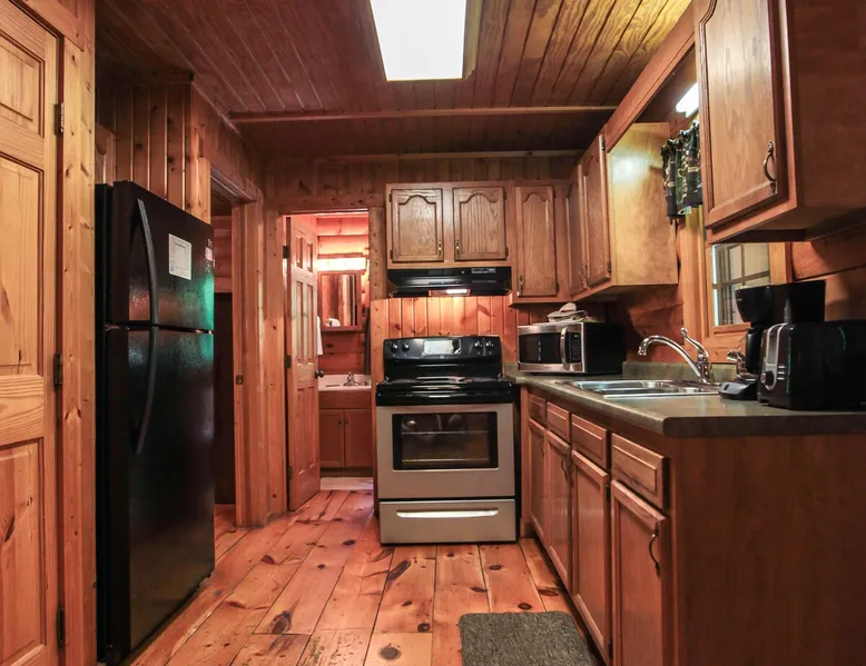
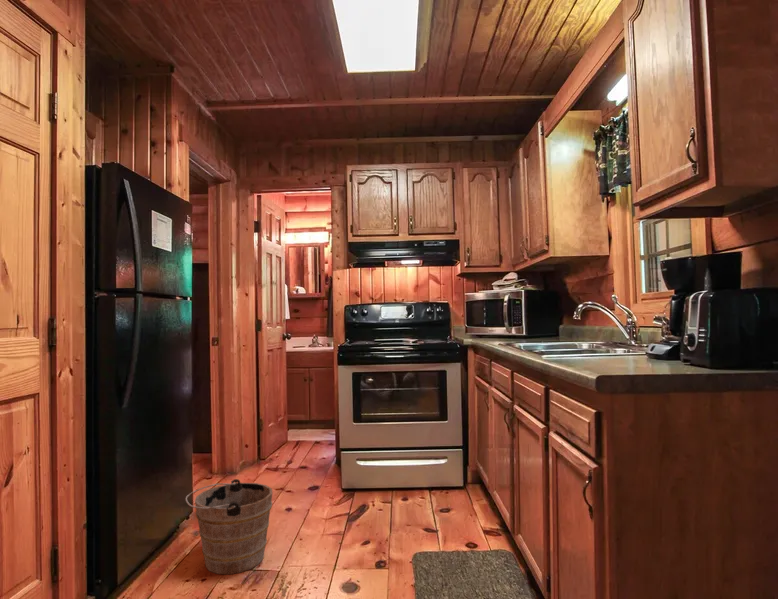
+ bucket (230, 525)
